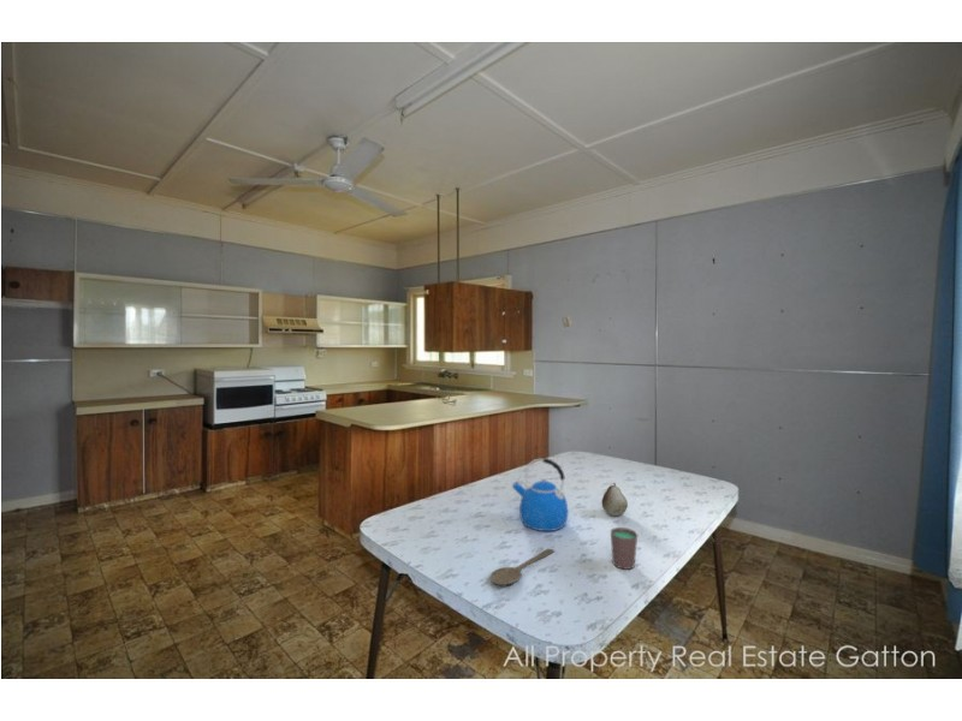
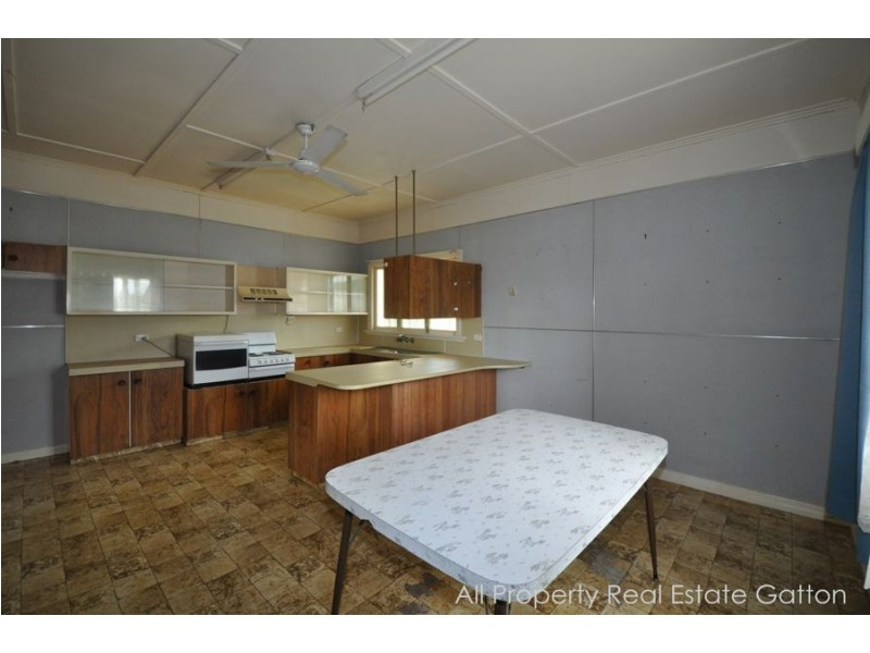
- fruit (614, 499)
- cup (623, 548)
- kettle (538, 488)
- wooden spoon (524, 564)
